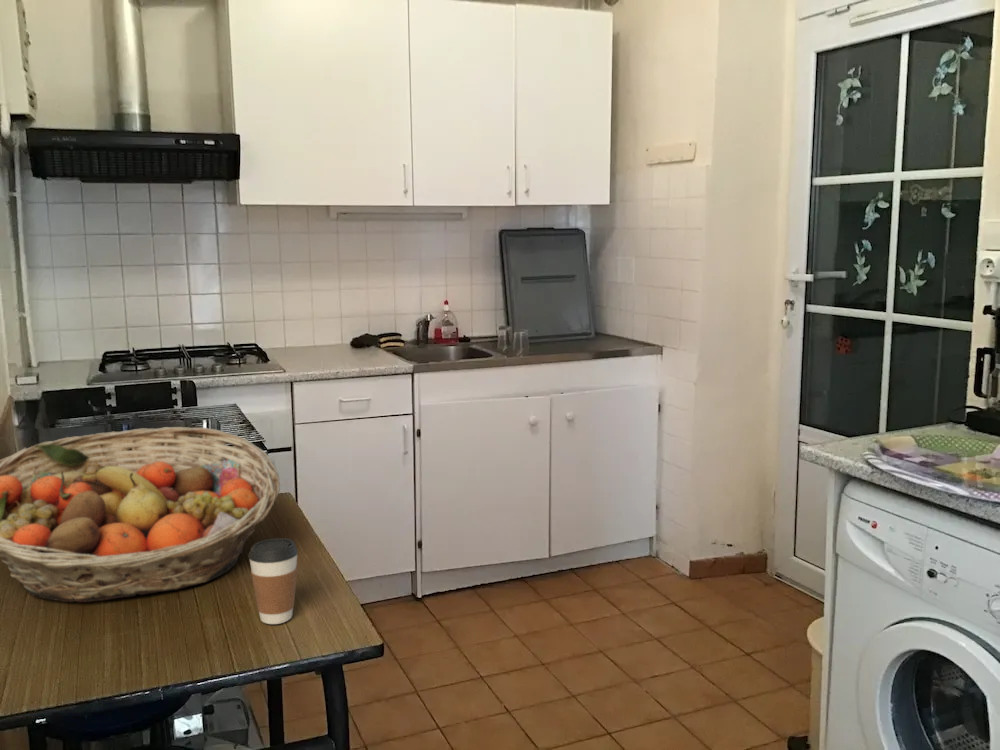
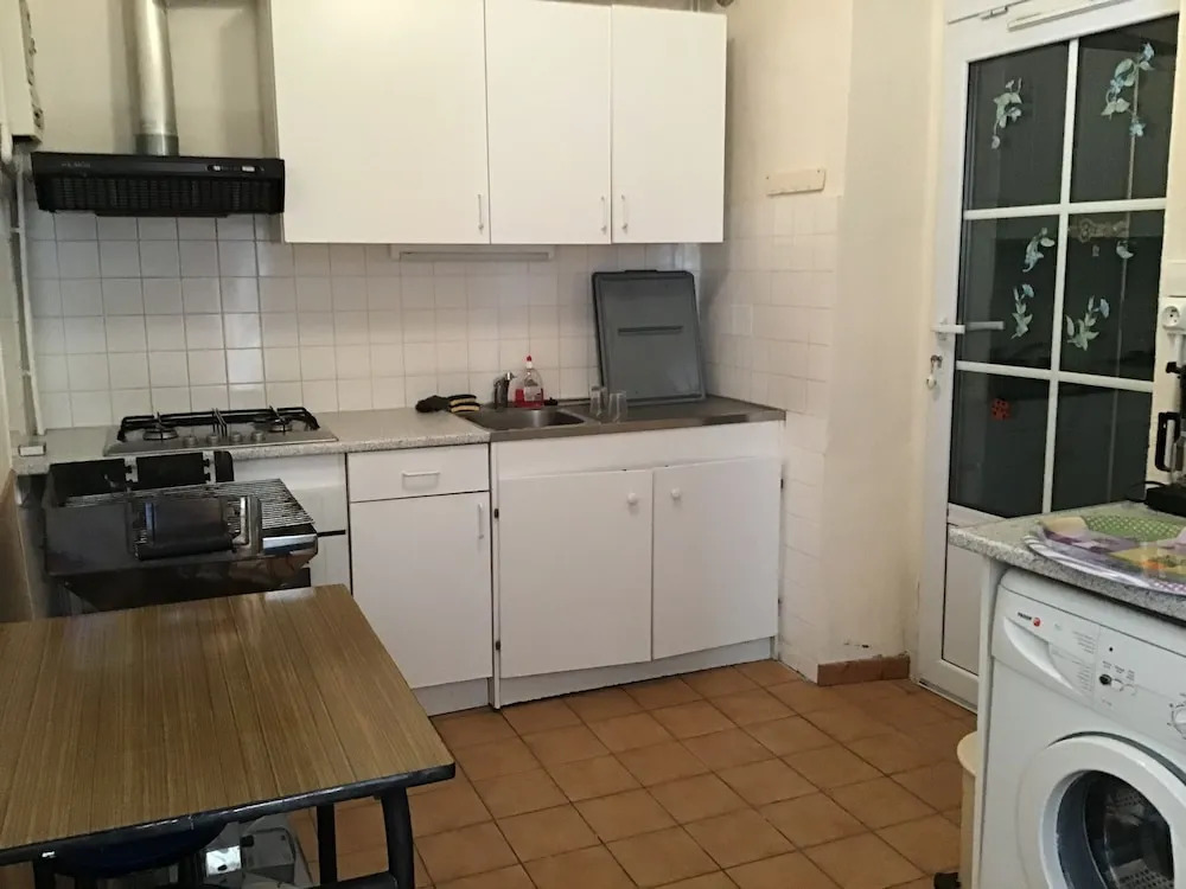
- coffee cup (274, 581)
- fruit basket (132, 508)
